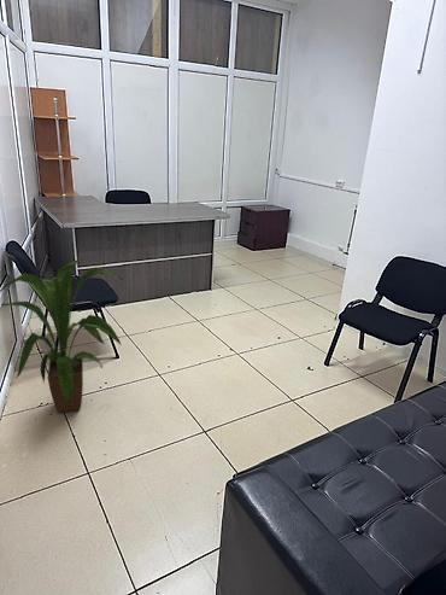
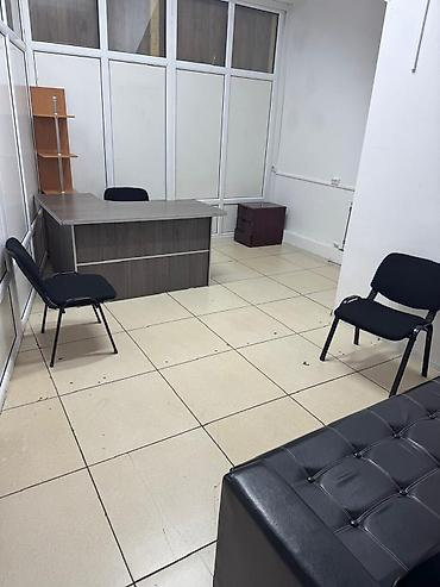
- house plant (65, 327)
